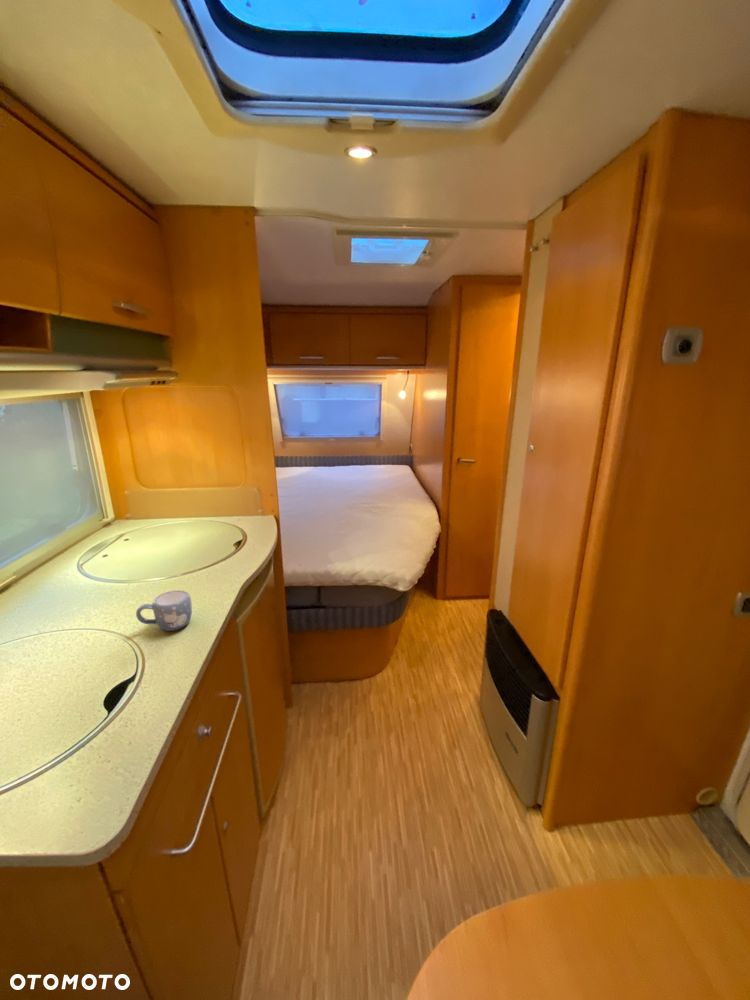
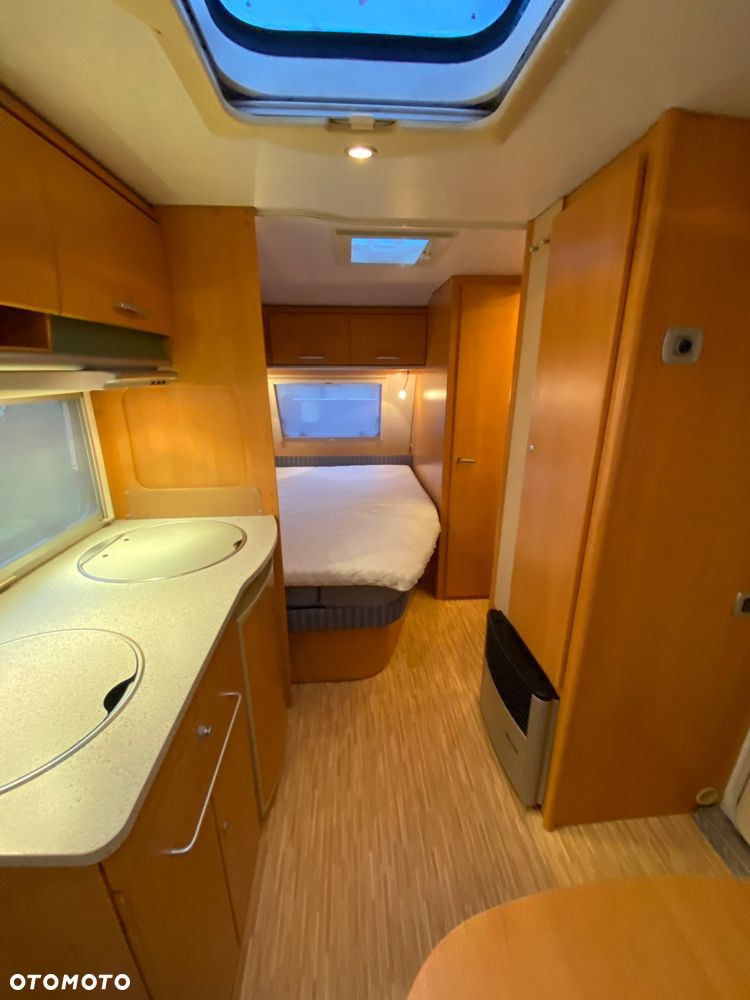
- mug (165, 613)
